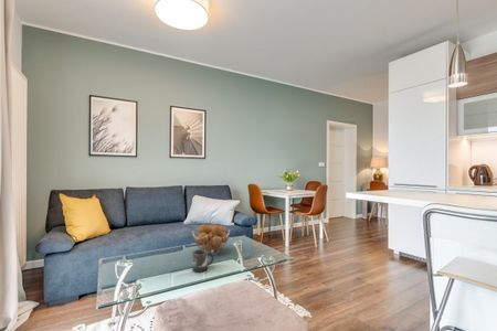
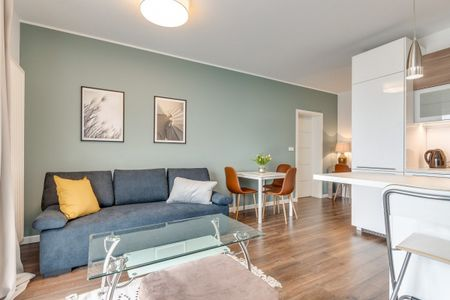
- fruit basket (211, 237)
- mug (202, 259)
